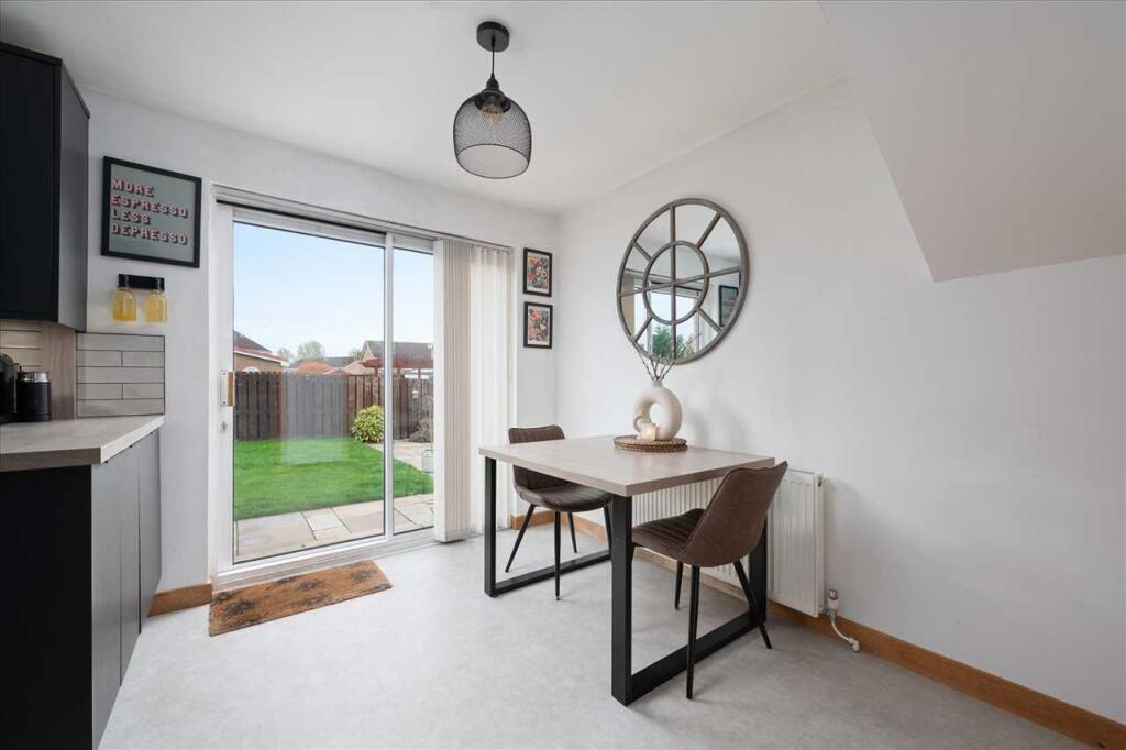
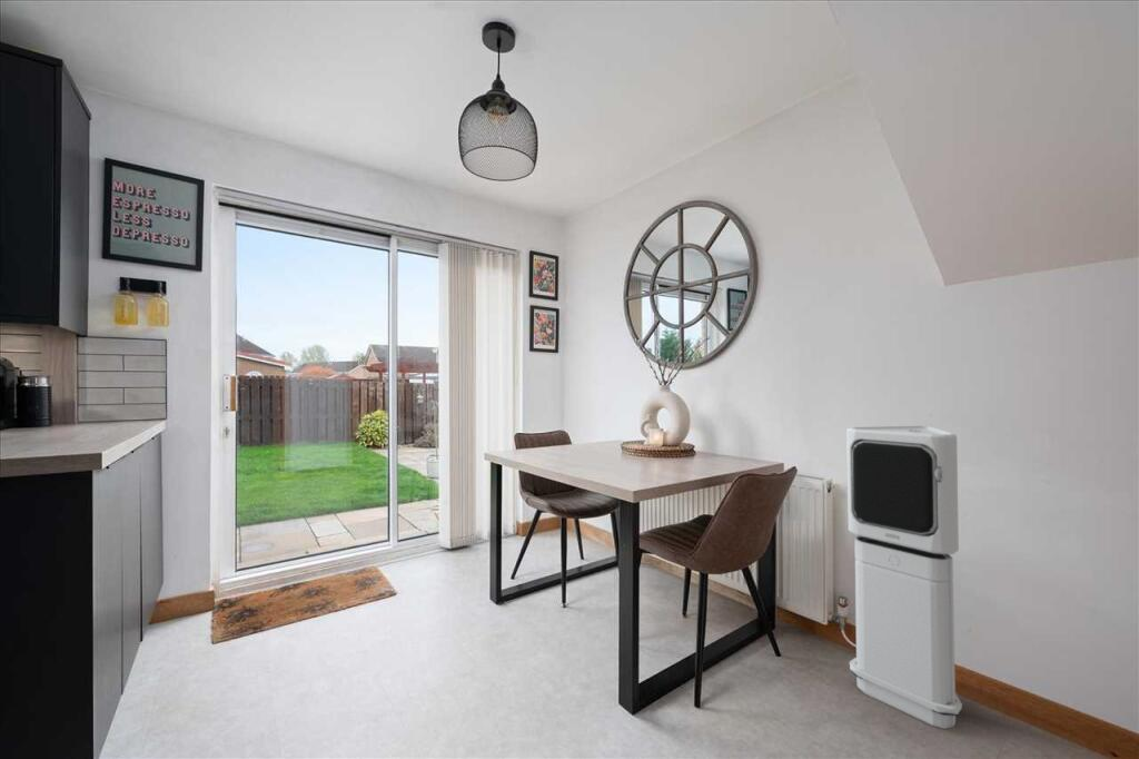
+ air purifier (911, 560)
